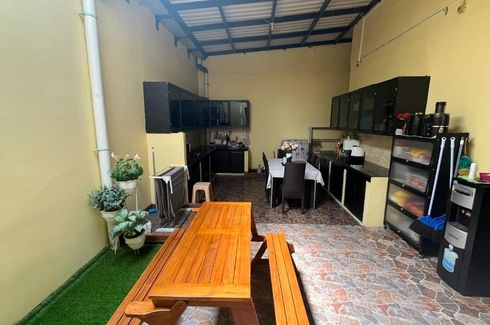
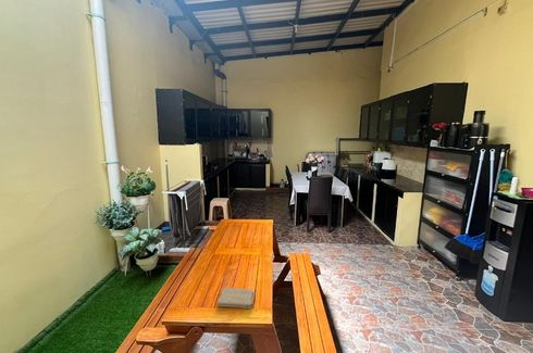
+ washcloth (236, 298)
